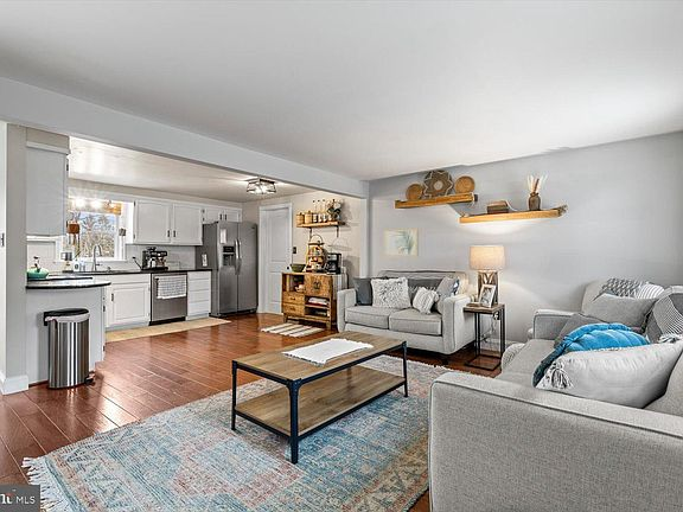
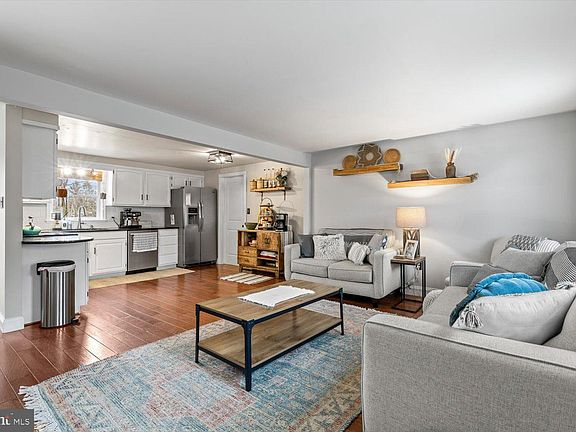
- wall art (401, 243)
